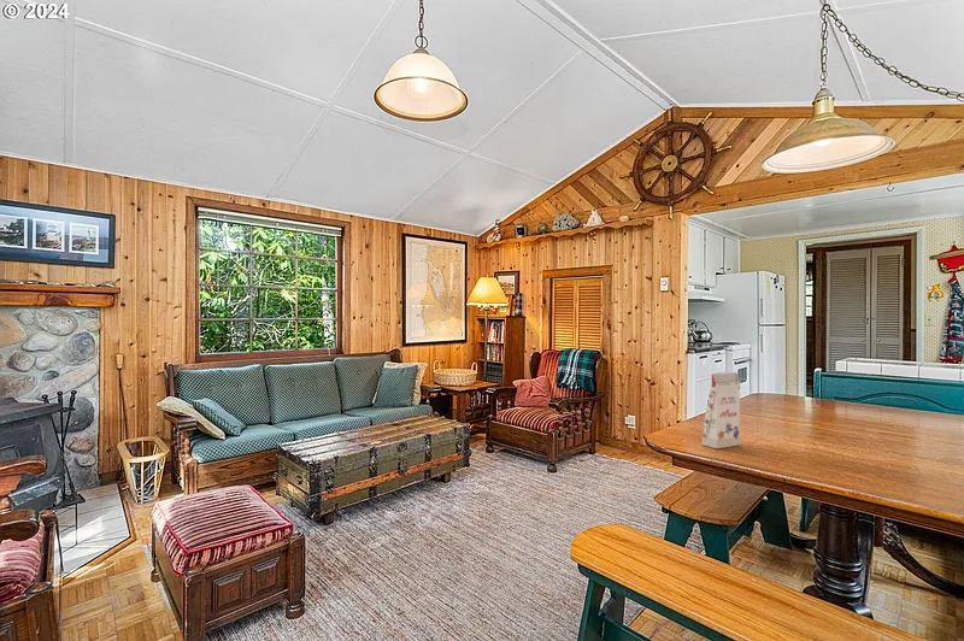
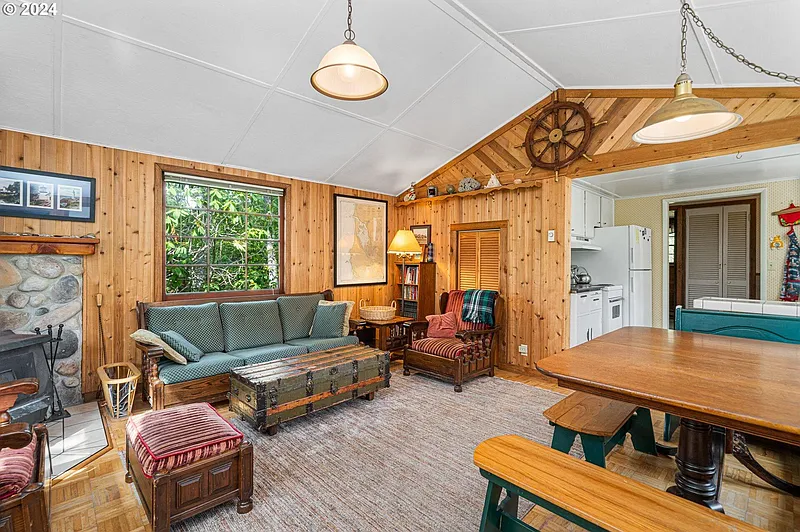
- gift box (721, 408)
